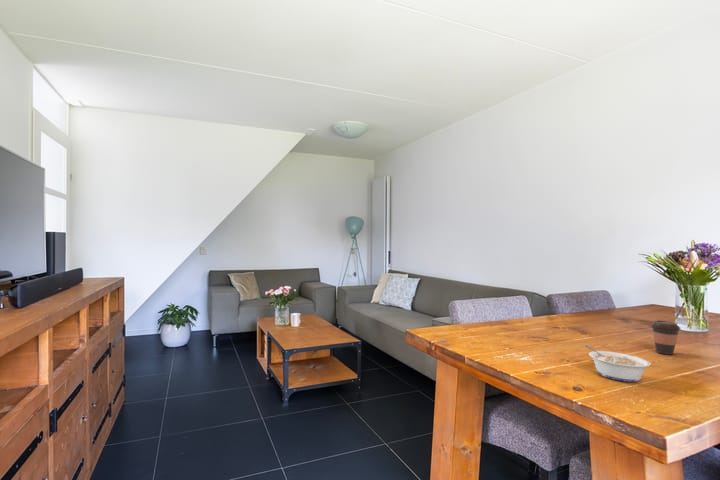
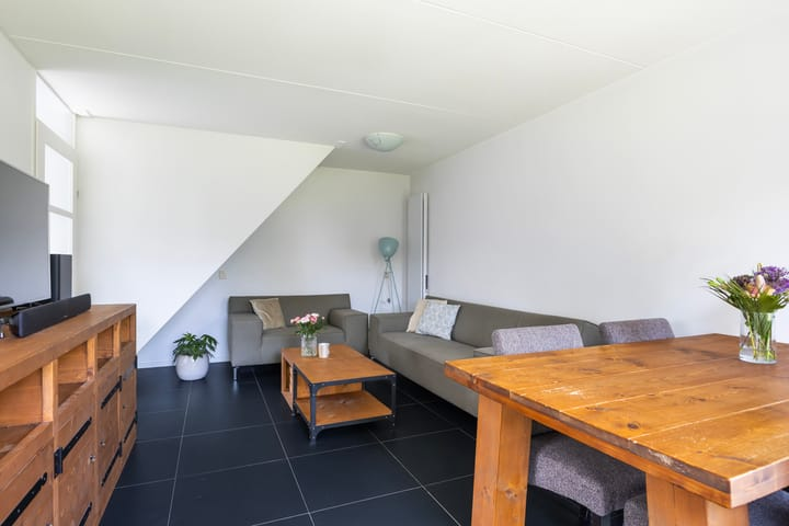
- coffee cup (665, 337)
- legume (615, 364)
